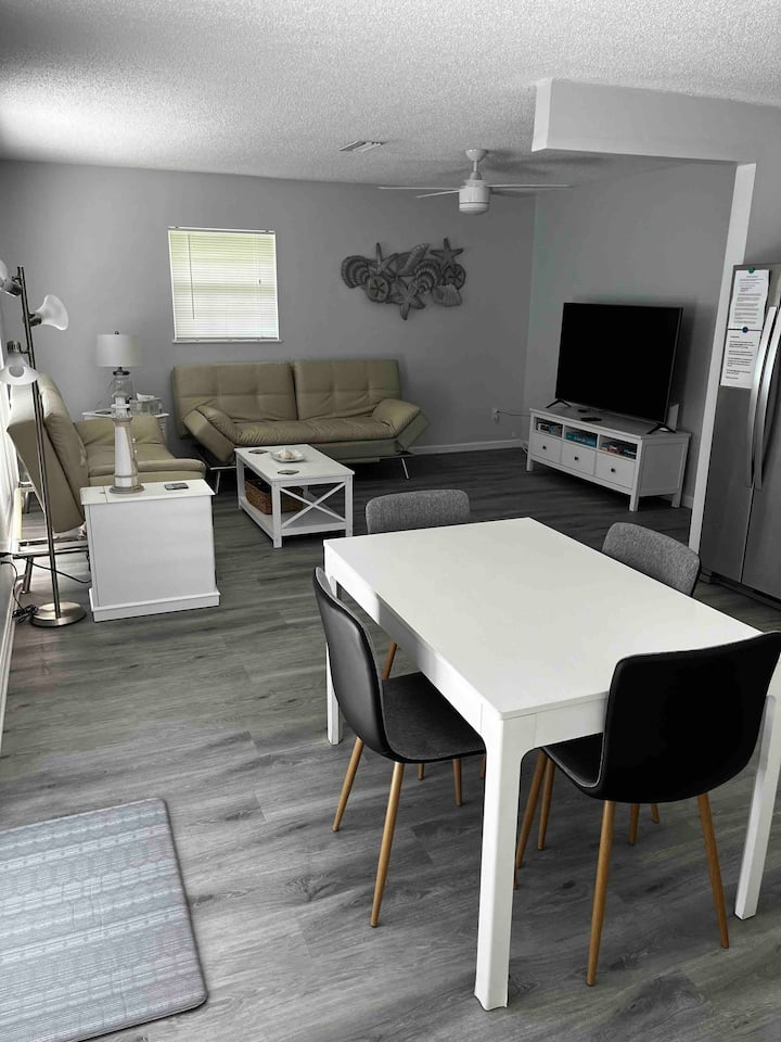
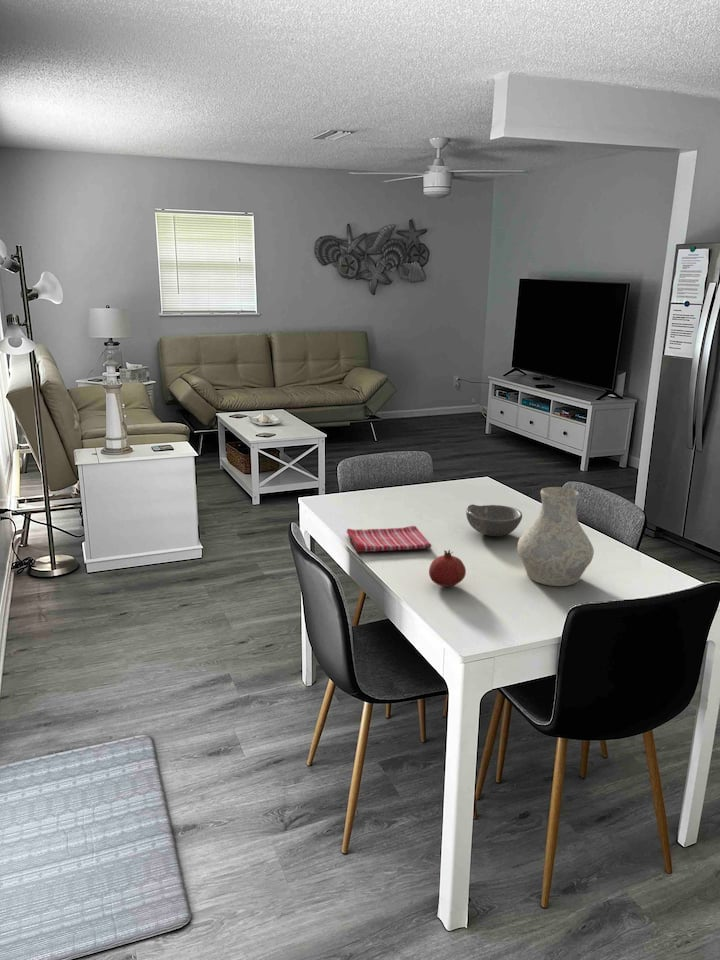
+ vase (556, 534)
+ bowl (493, 521)
+ dish towel (387, 538)
+ fruit (447, 567)
